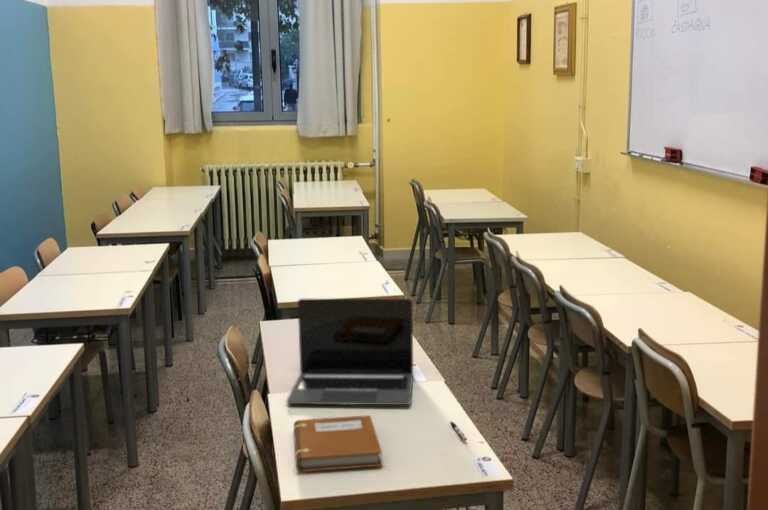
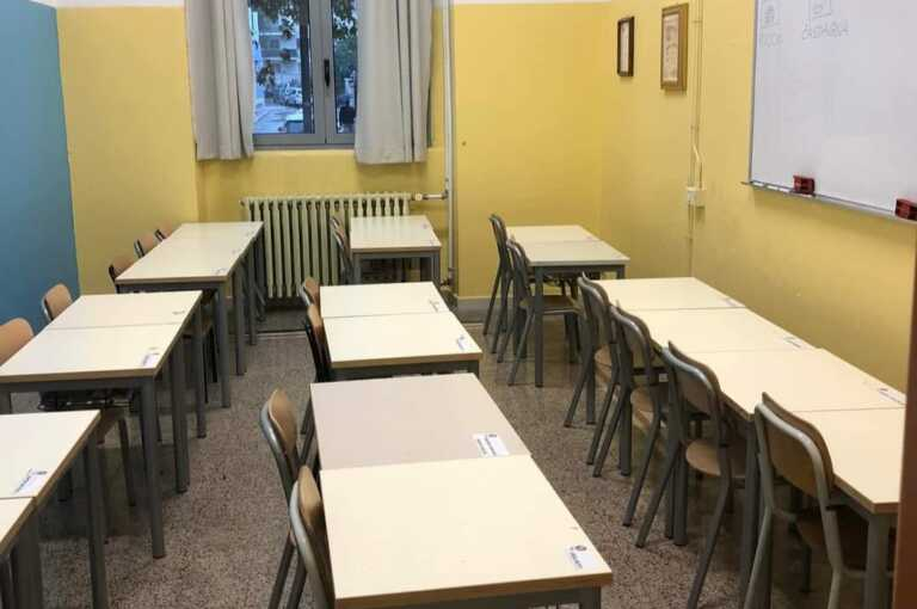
- pen (457, 429)
- notebook (335, 440)
- laptop (351, 350)
